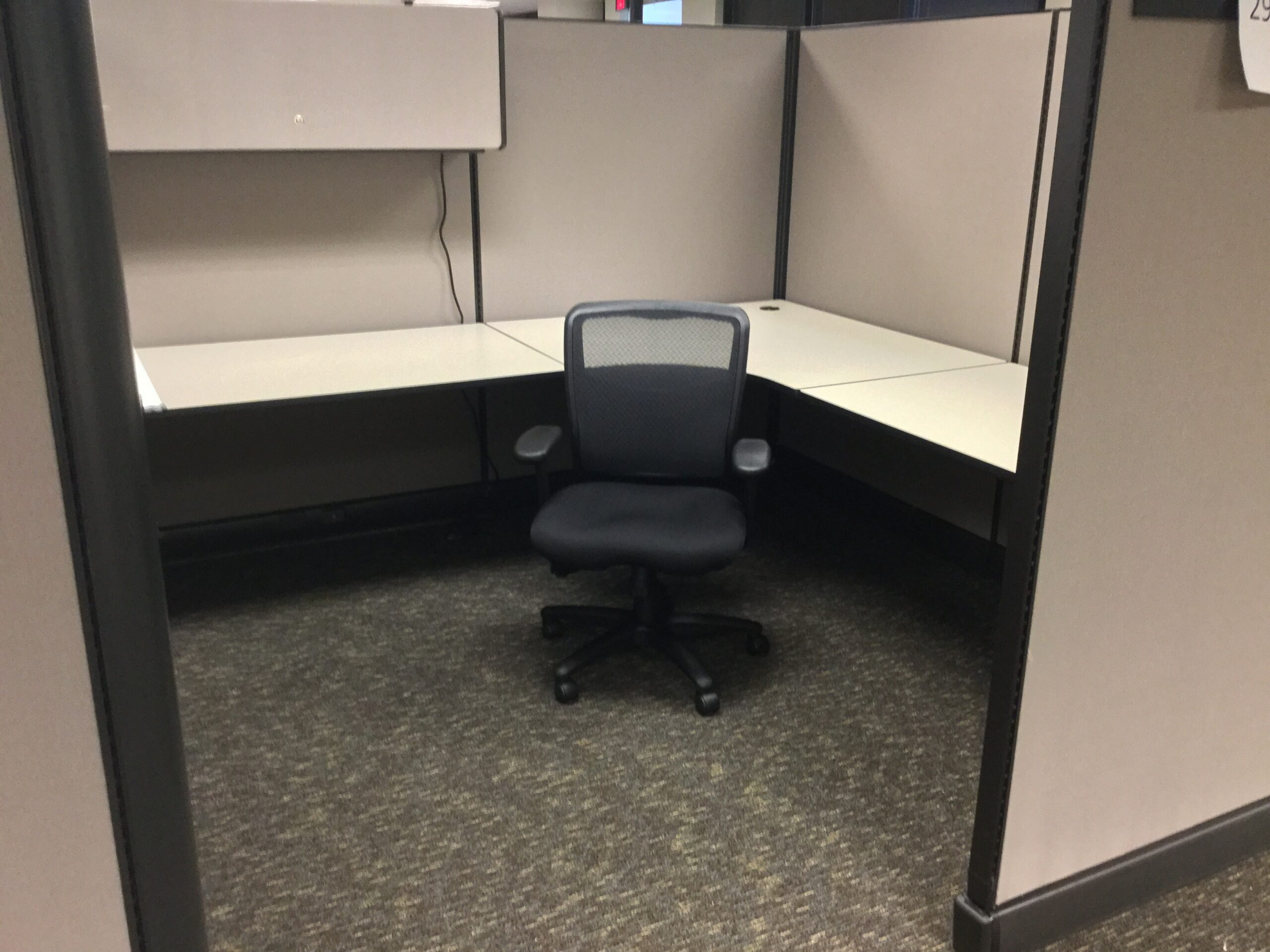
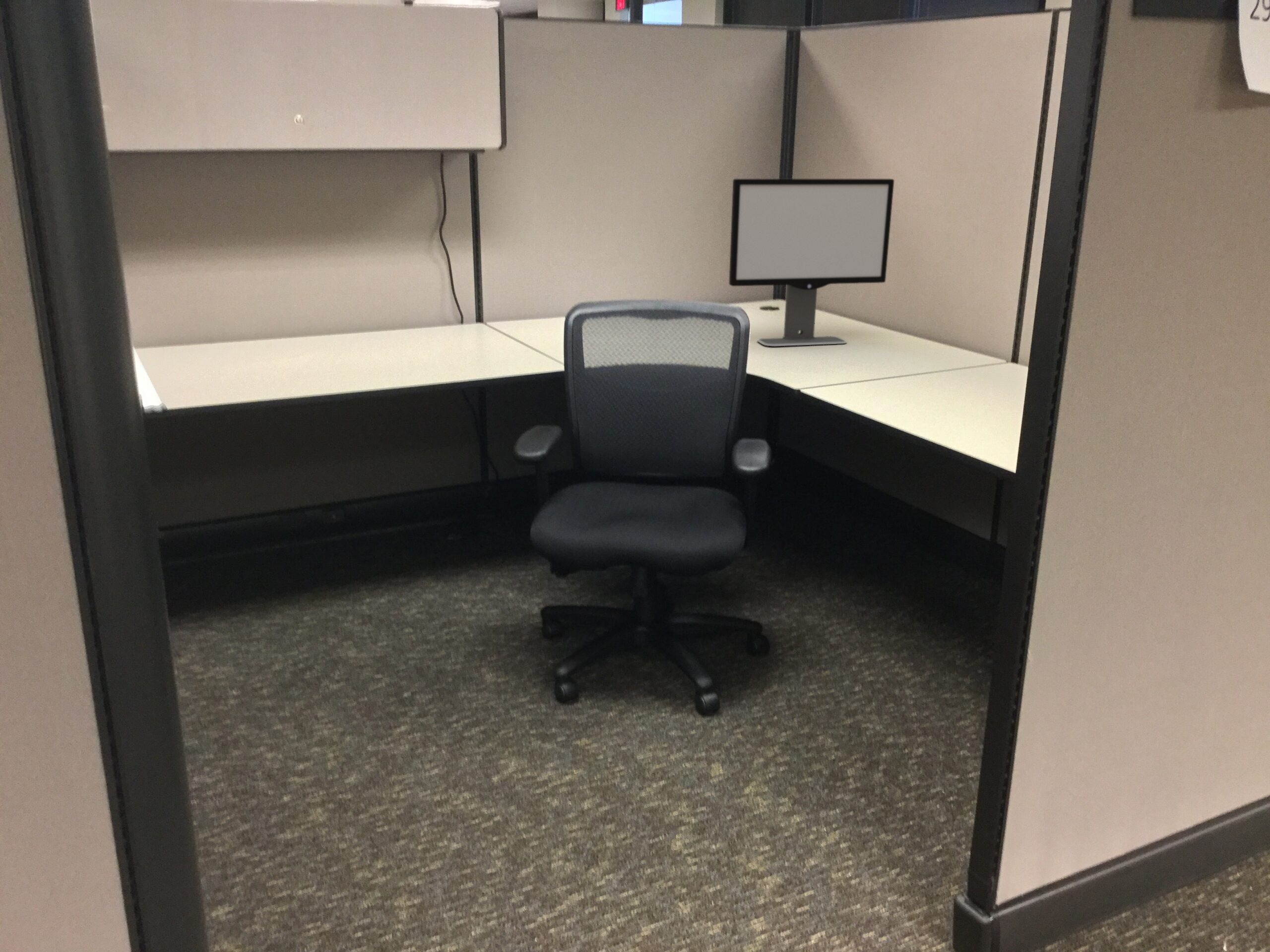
+ computer monitor (808, 262)
